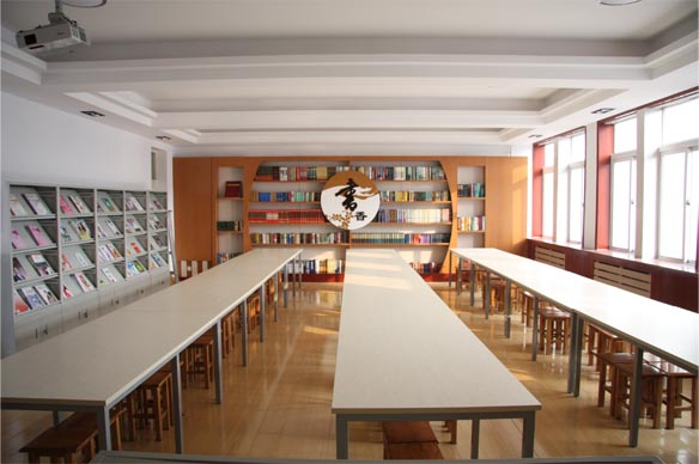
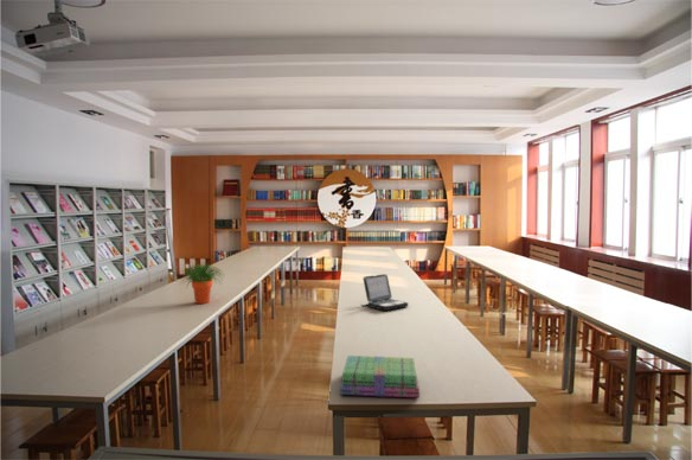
+ stack of books (379, 375)
+ laptop (384, 290)
+ potted plant (201, 282)
